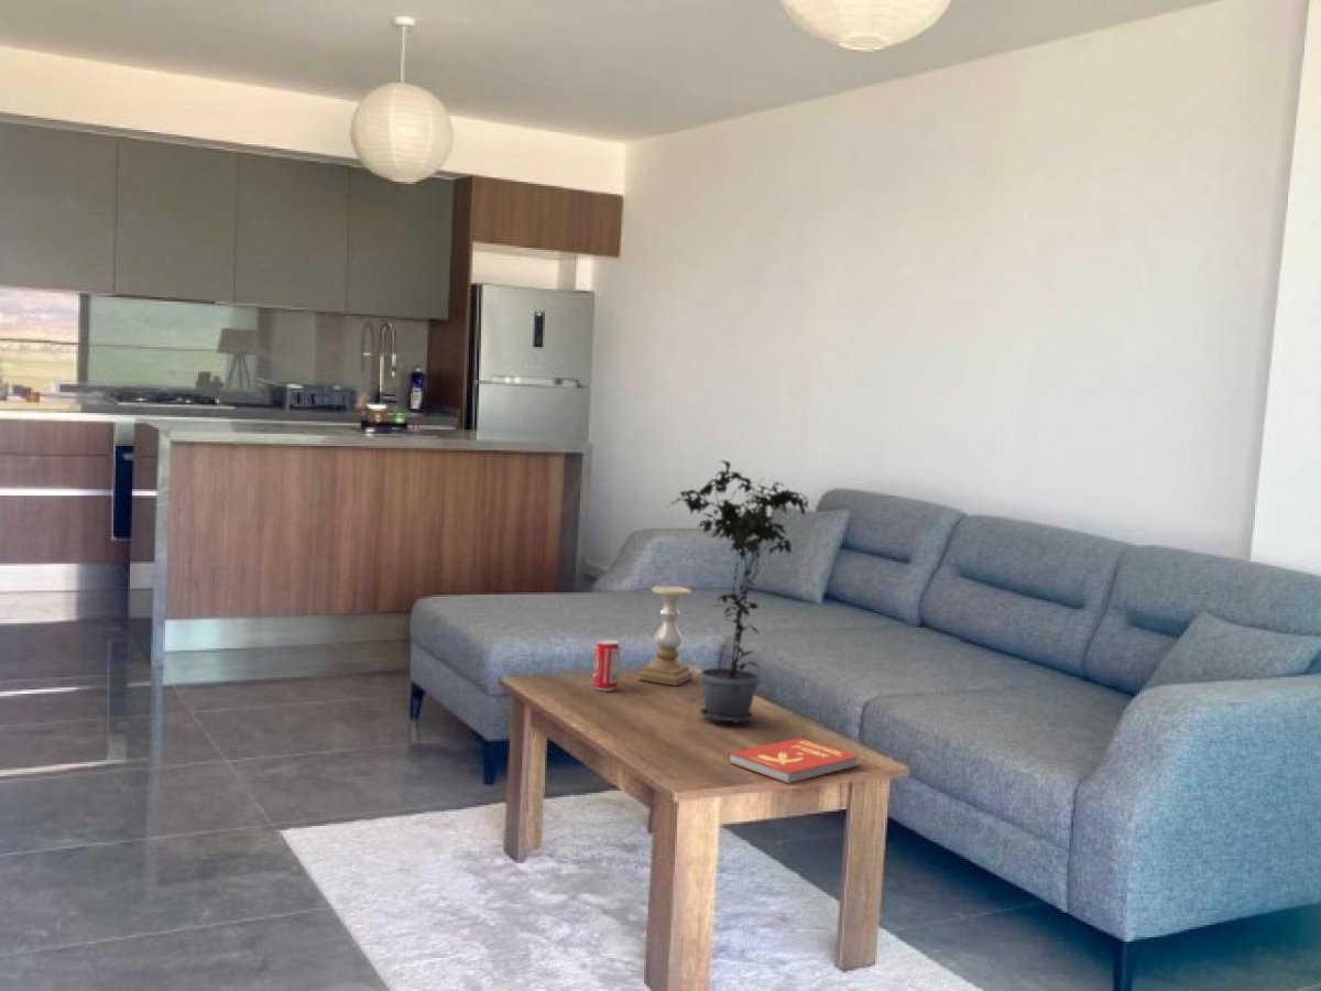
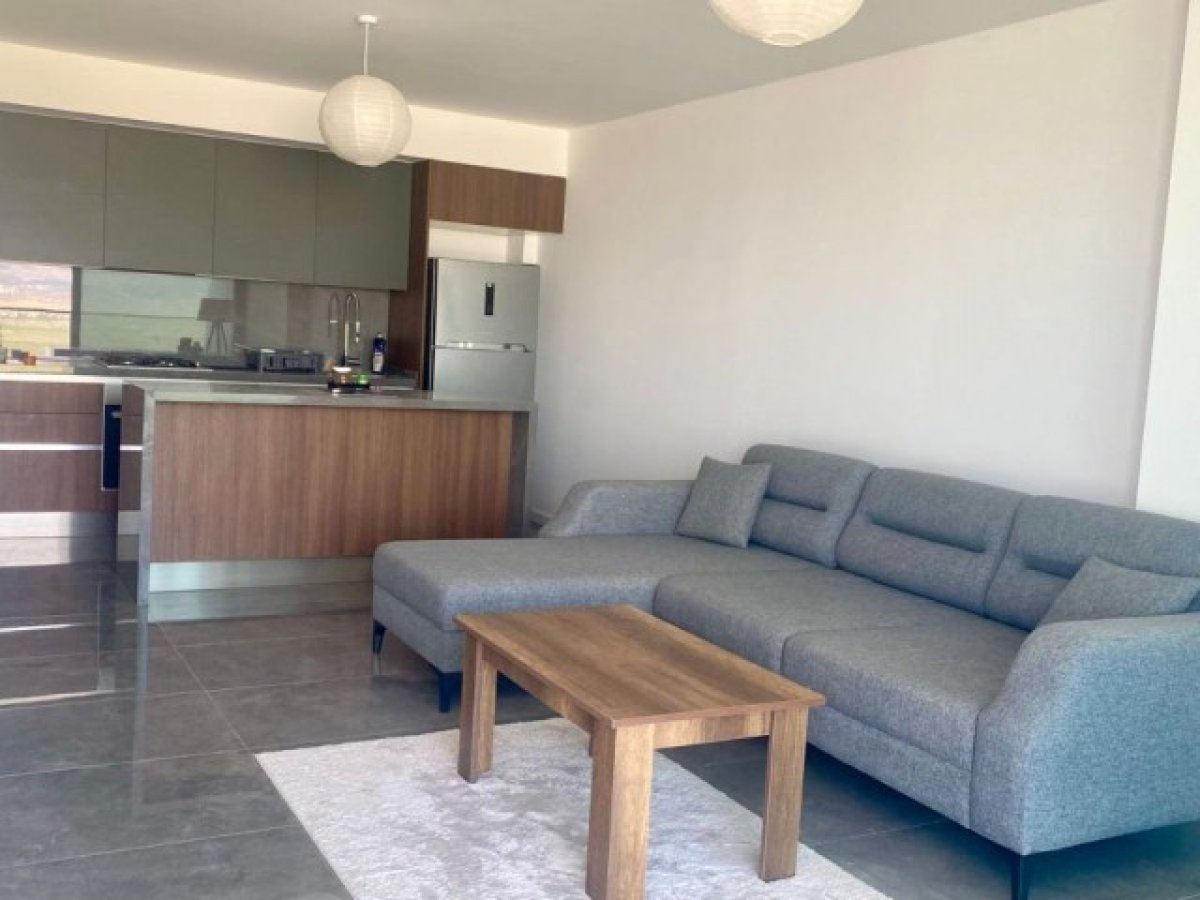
- book (793, 759)
- beverage can (605, 665)
- potted plant (740, 592)
- candle holder (668, 633)
